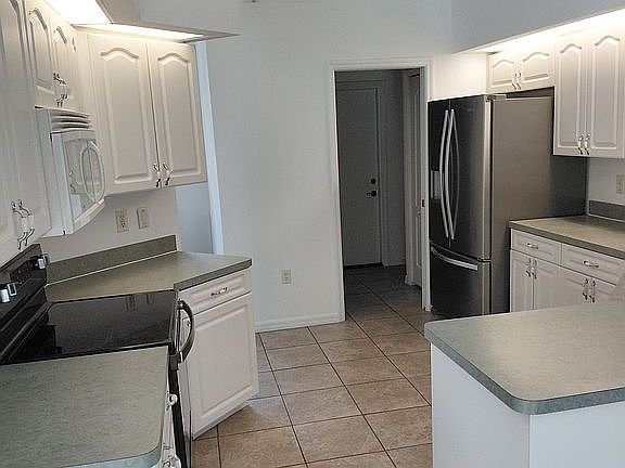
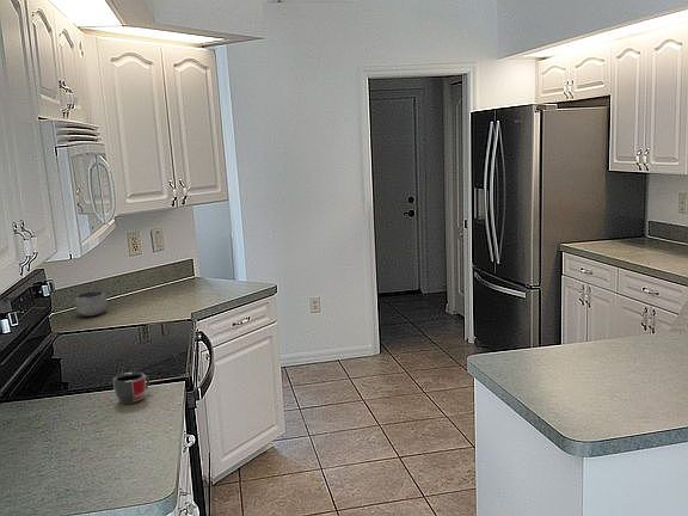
+ mug (134, 386)
+ bowl (91, 303)
